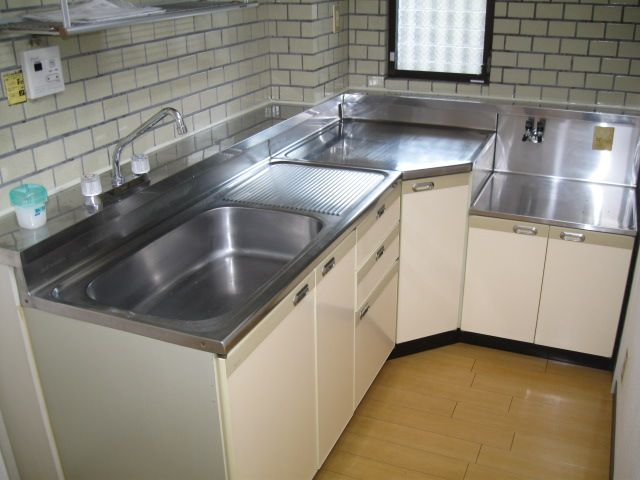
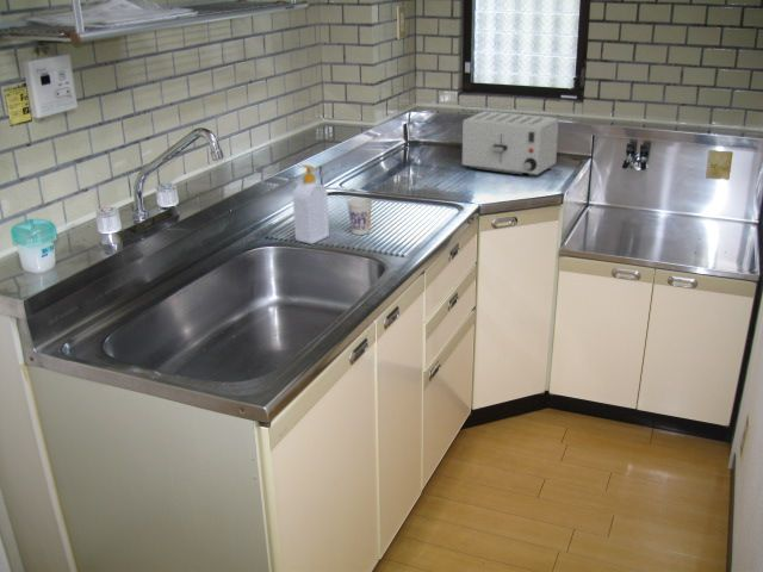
+ soap bottle (309, 203)
+ cup (360, 217)
+ toaster (508, 144)
